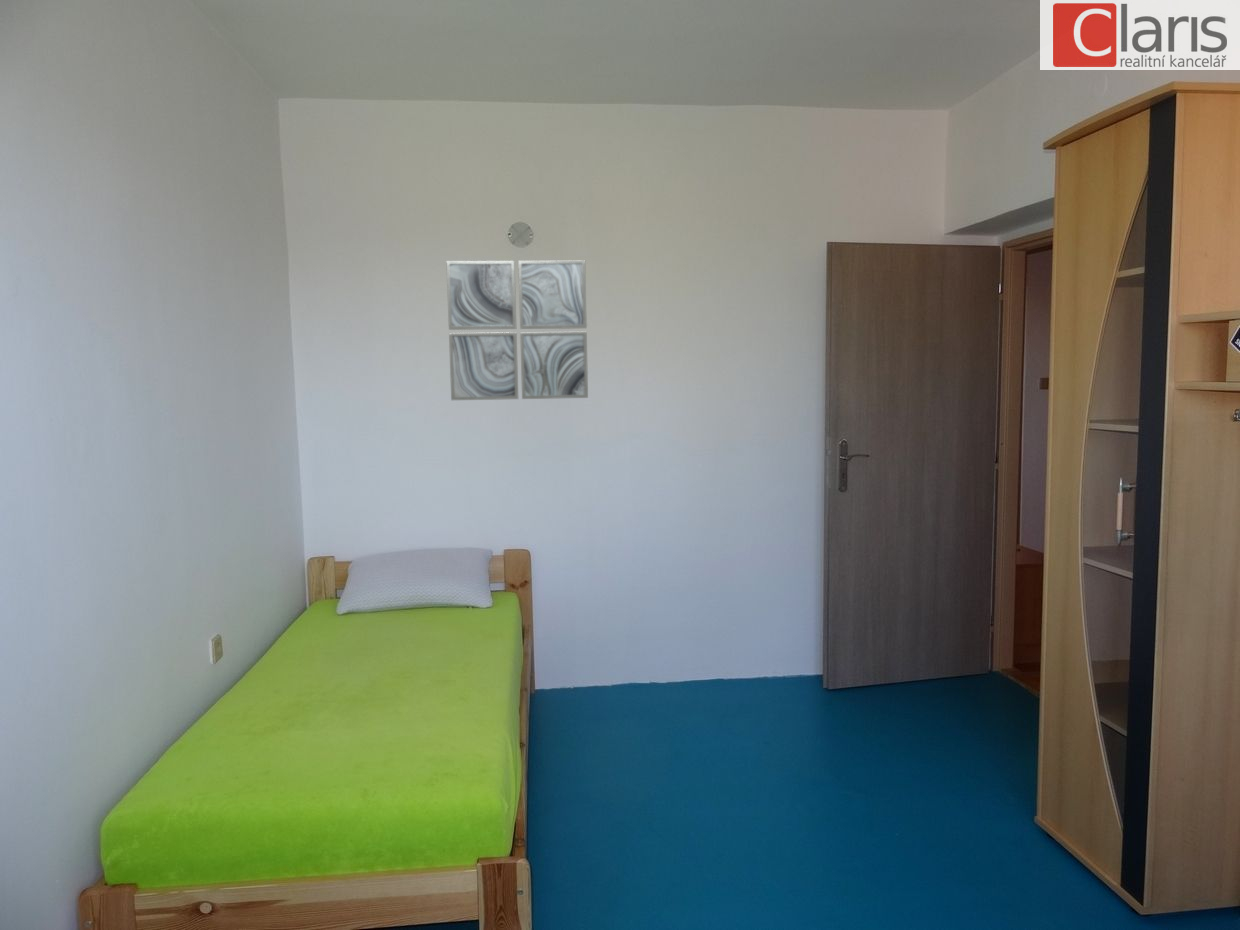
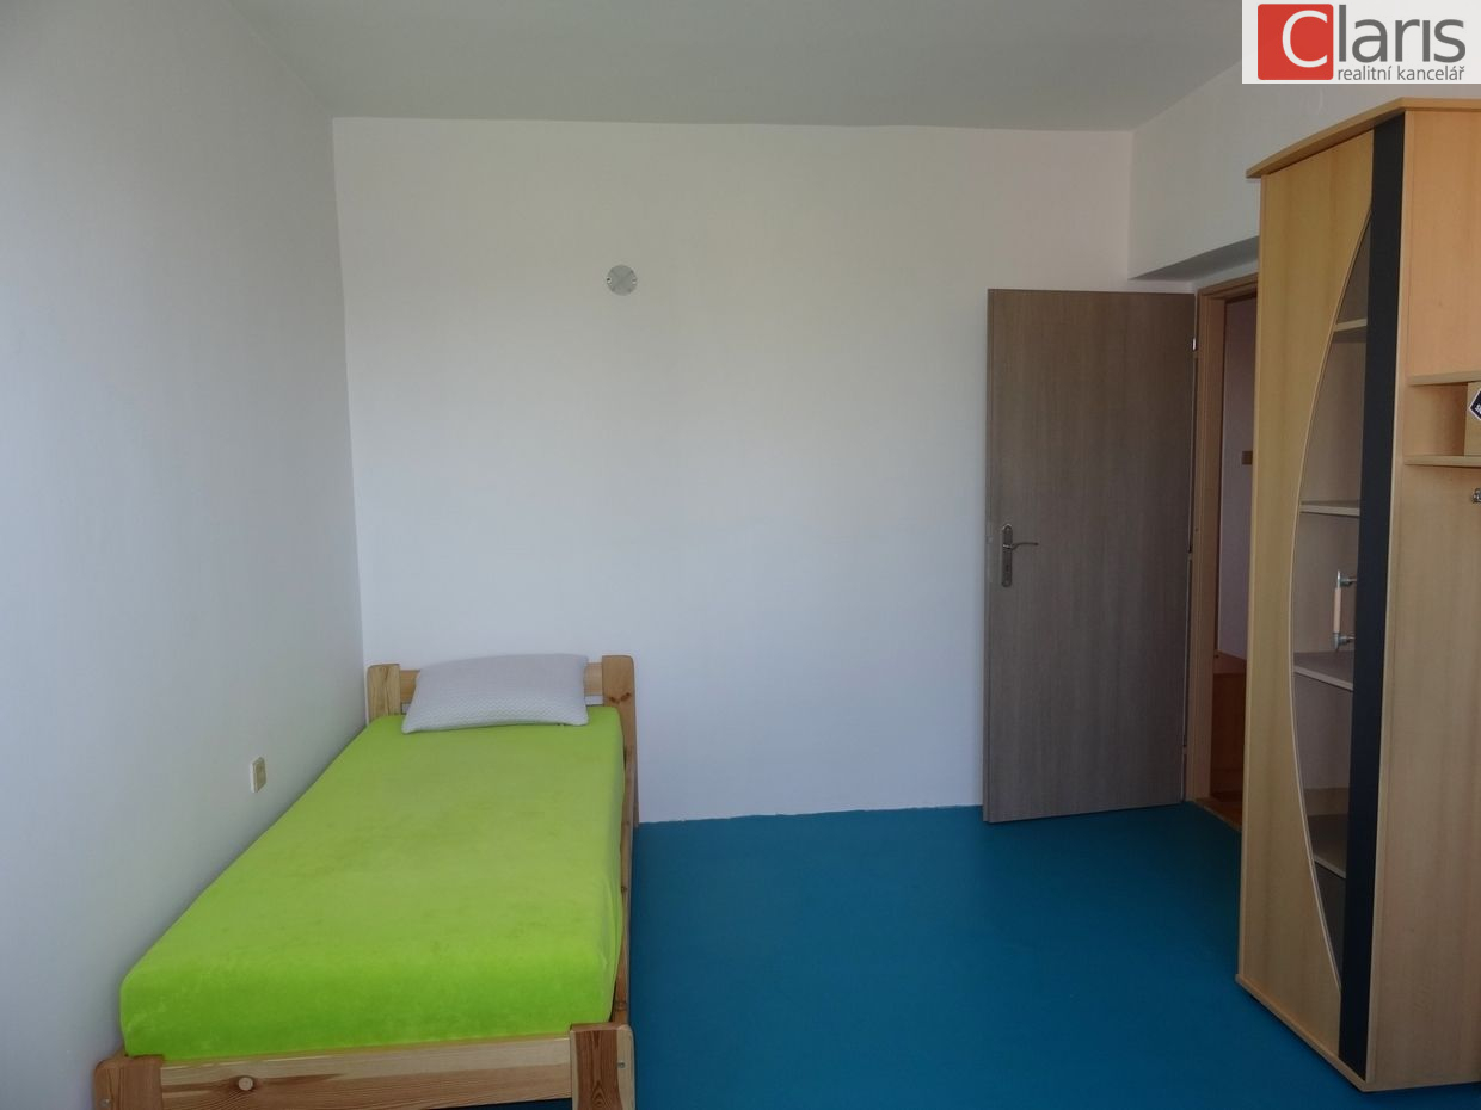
- wall art (520, 332)
